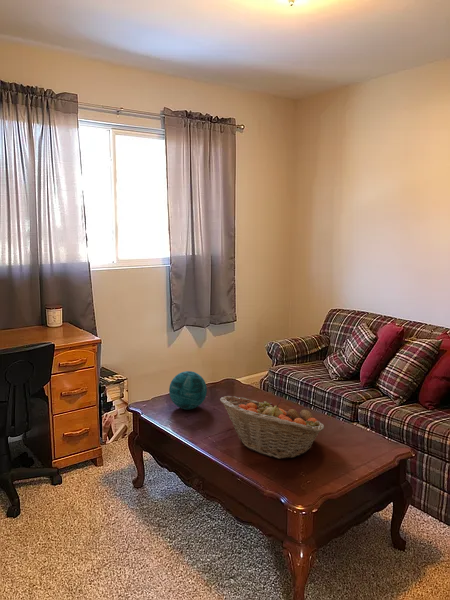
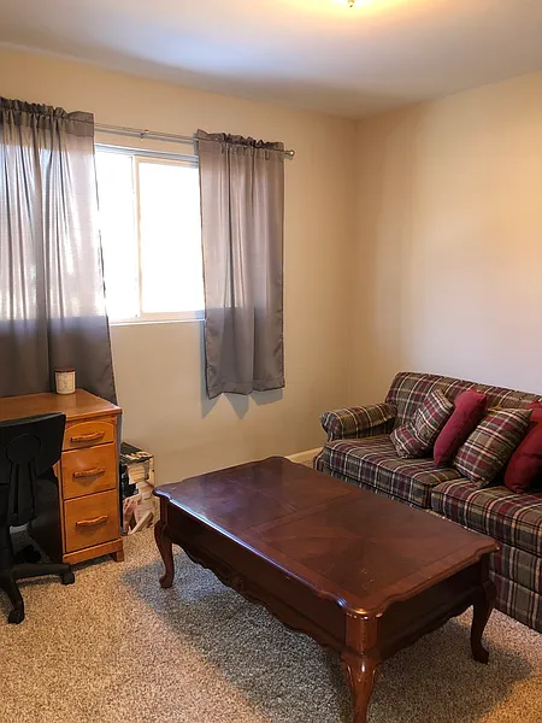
- fruit basket (270, 420)
- decorative orb (188, 390)
